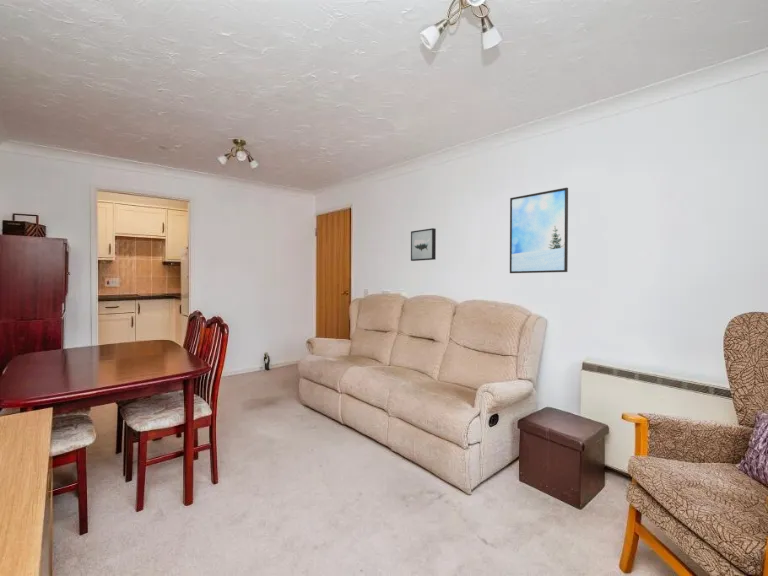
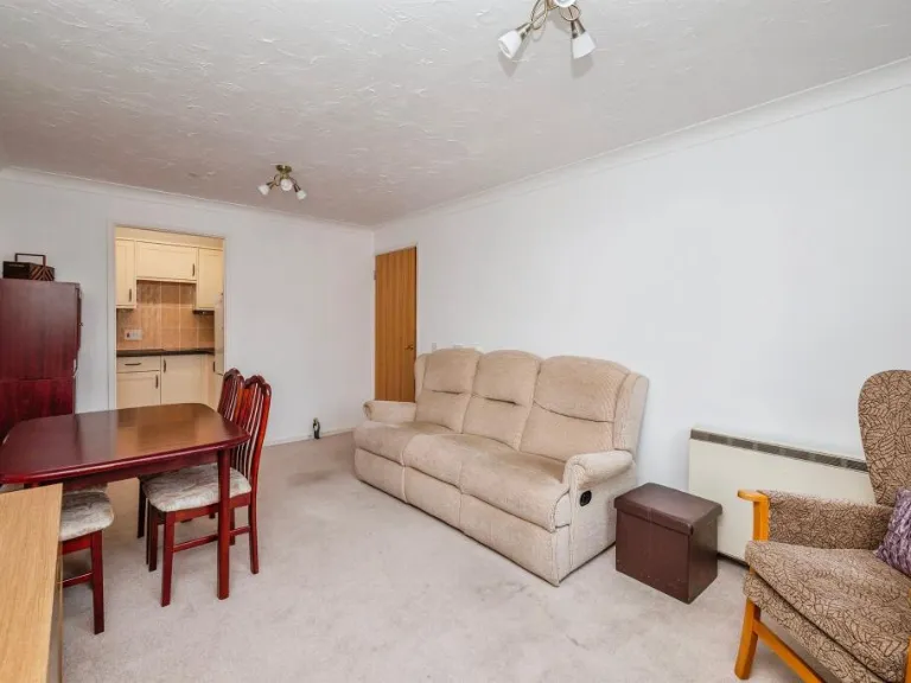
- wall art (422, 245)
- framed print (537, 233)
